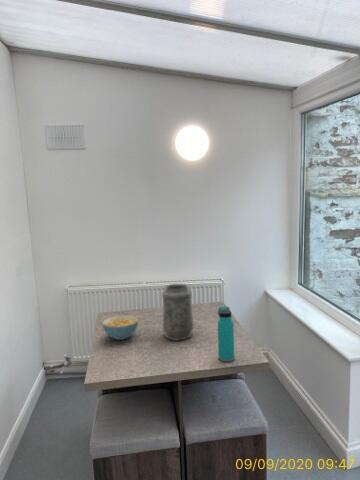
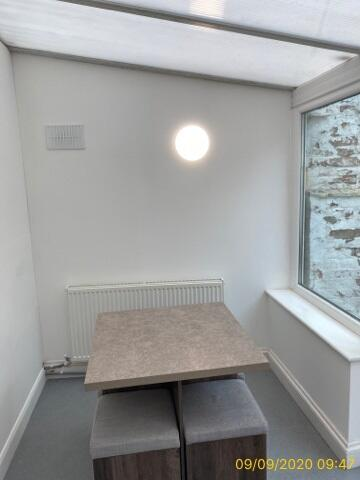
- water bottle (225, 332)
- cereal bowl (120, 329)
- decorative vase (177, 311)
